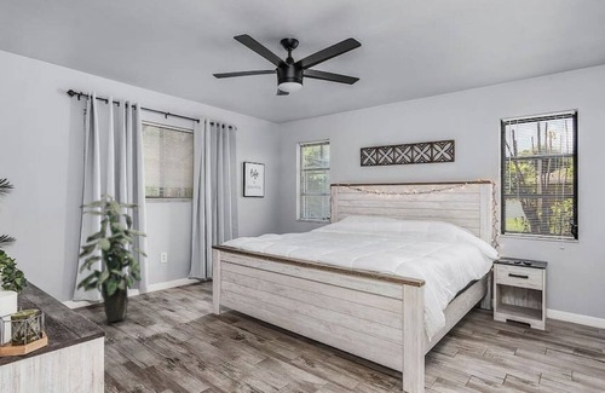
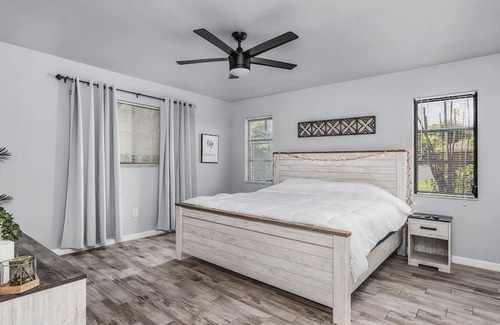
- indoor plant (110, 256)
